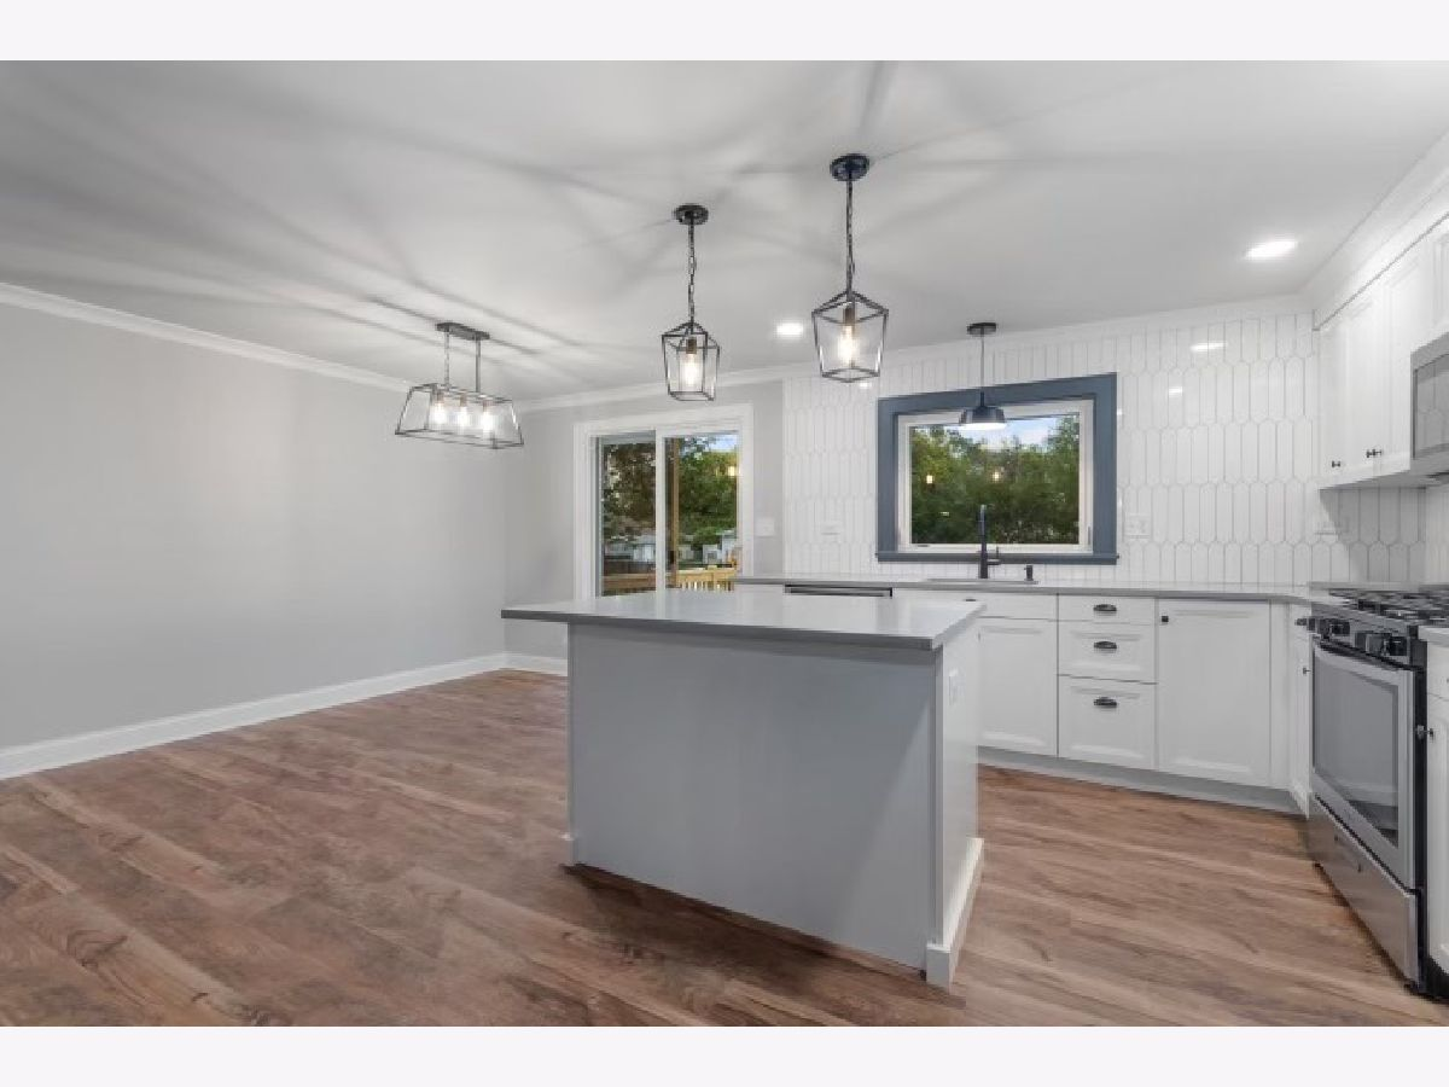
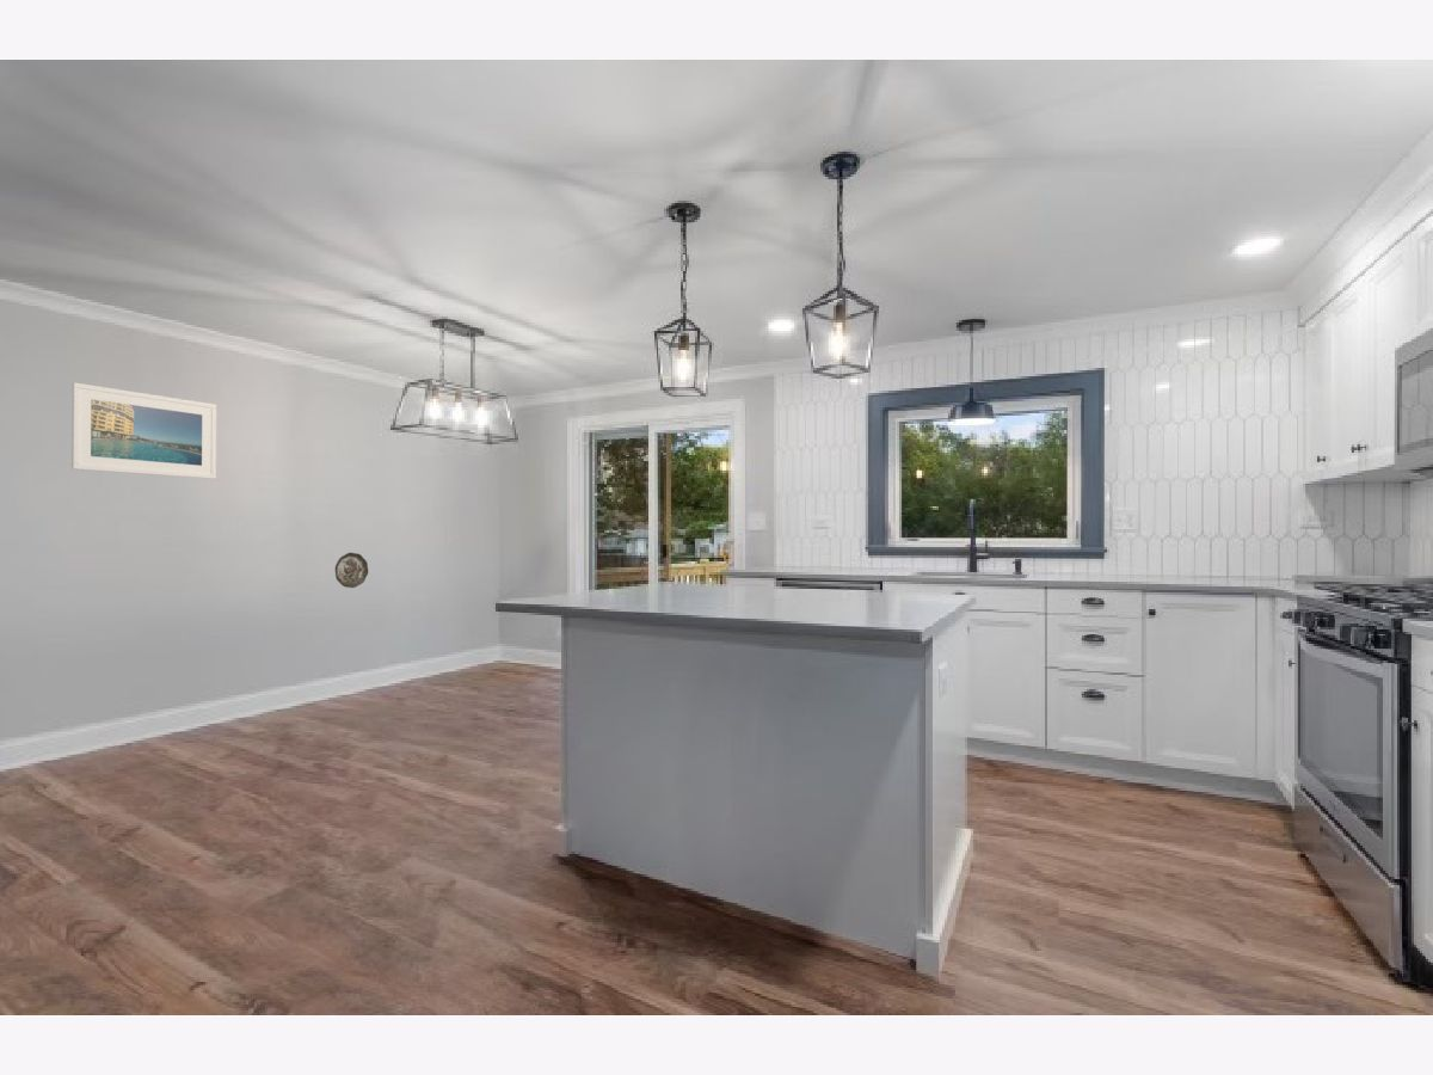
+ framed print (148, 434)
+ decorative plate (350, 570)
